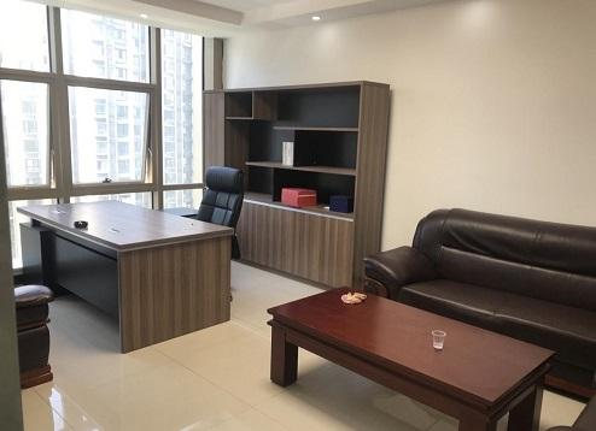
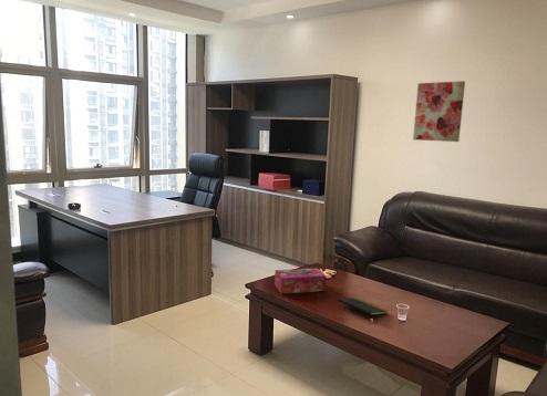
+ wall art (437, 112)
+ tissue box (299, 280)
+ notepad (362, 305)
